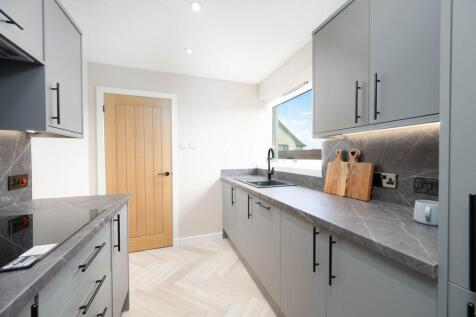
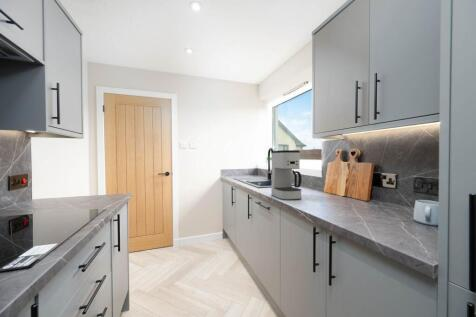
+ coffee maker (288, 173)
